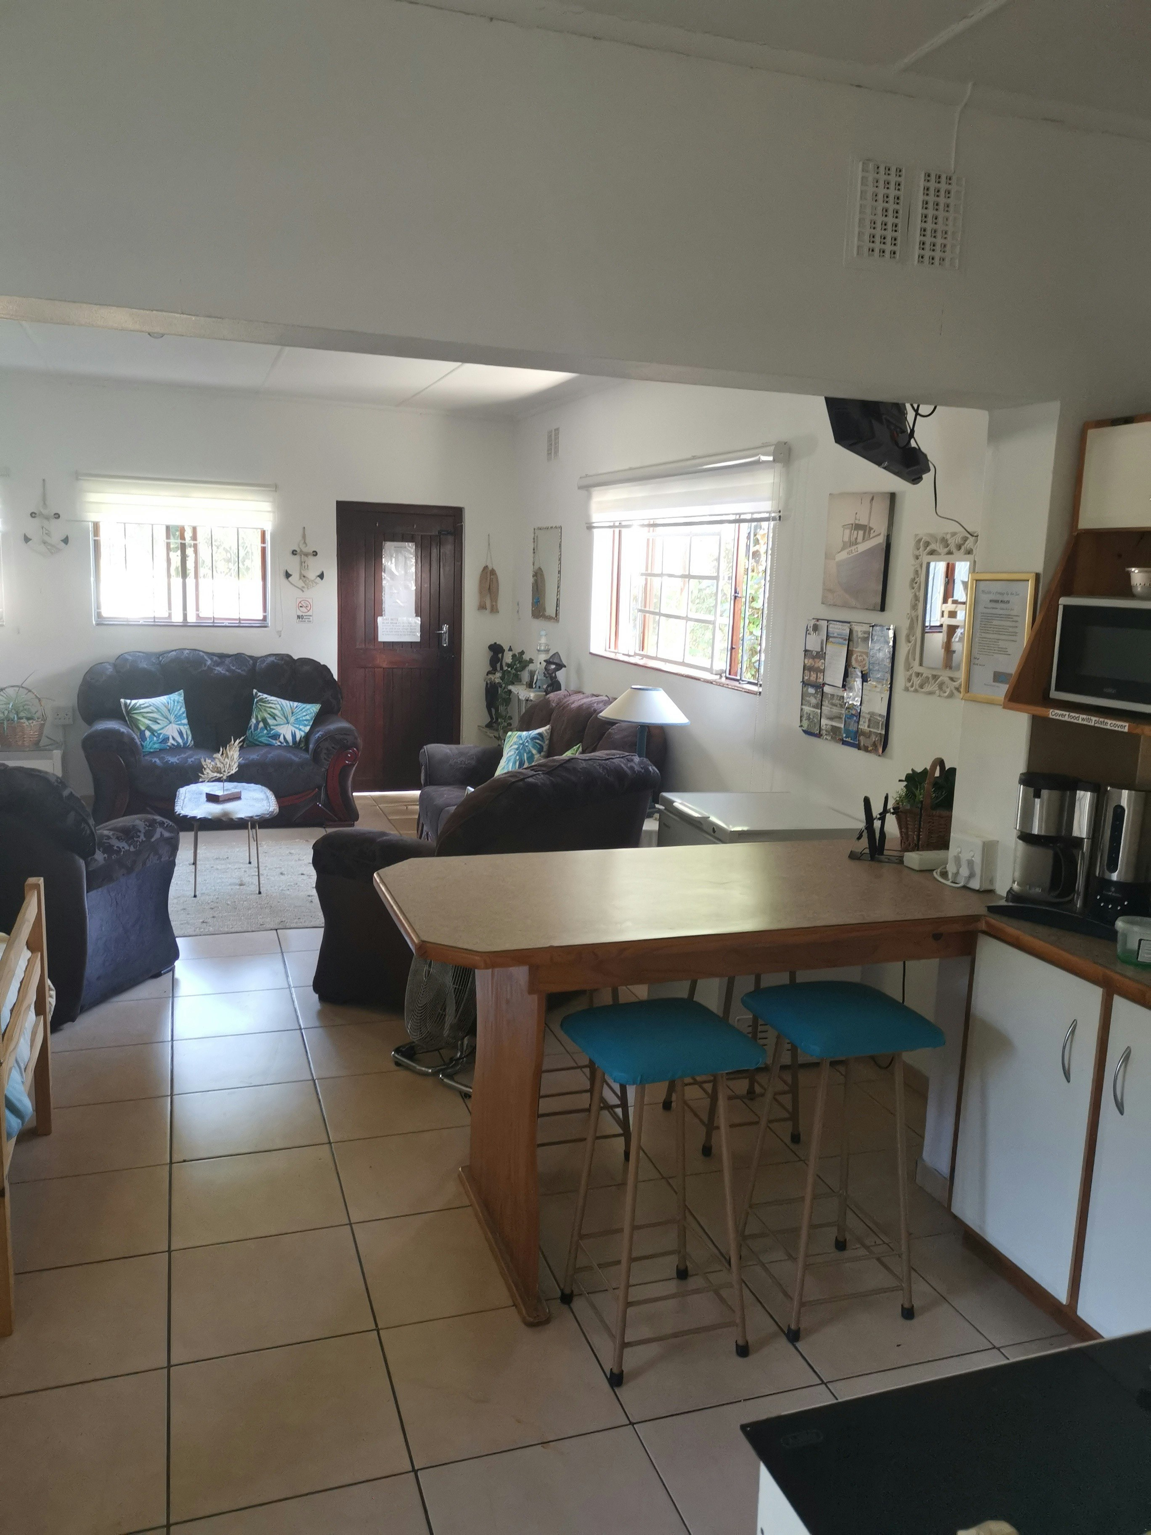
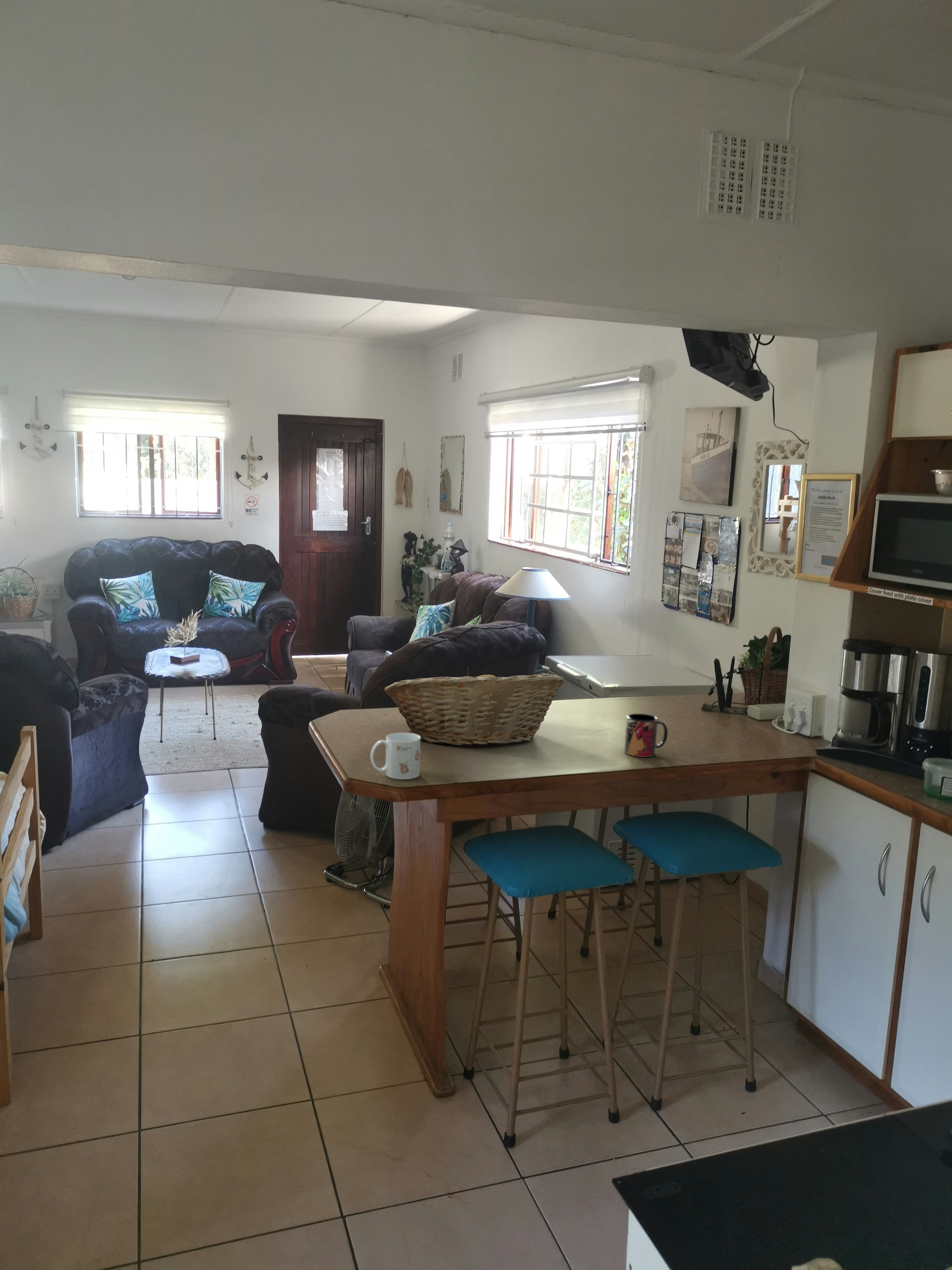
+ fruit basket (475, 699)
+ mug (395, 756)
+ mug (647, 735)
